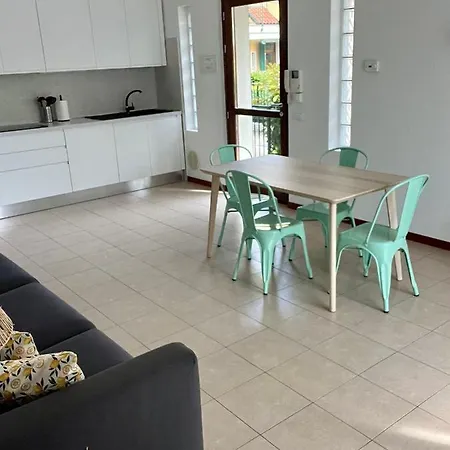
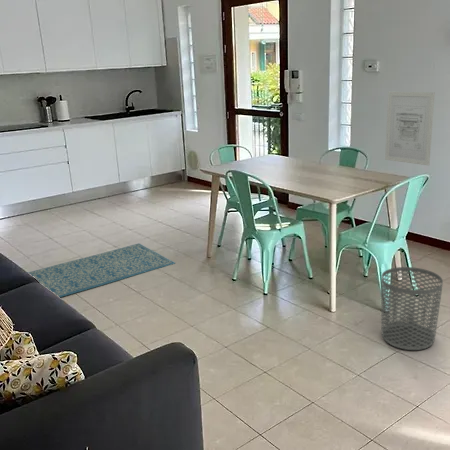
+ waste bin (409, 309)
+ wall art (408, 127)
+ rug (84, 272)
